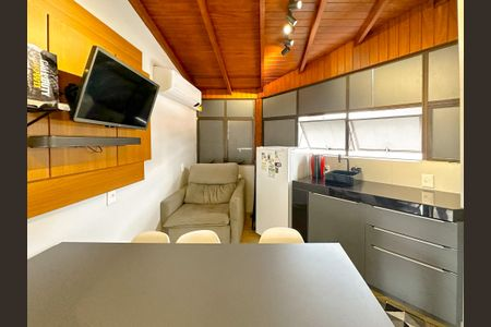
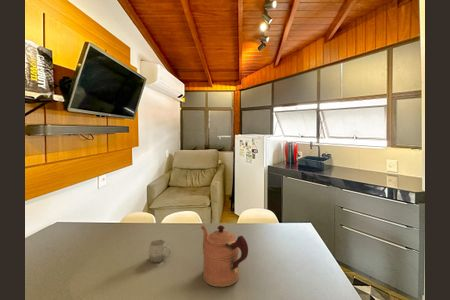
+ coffeepot (221, 250)
+ cup (160, 250)
